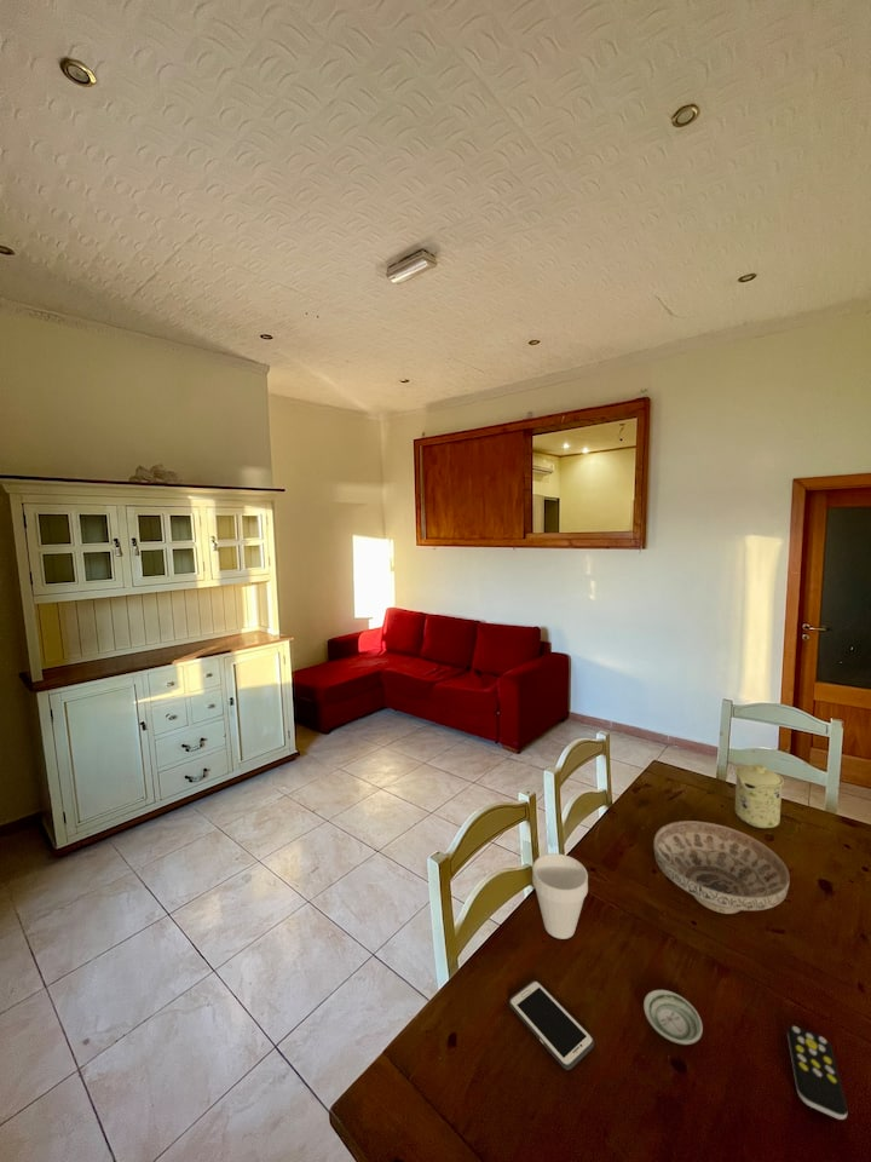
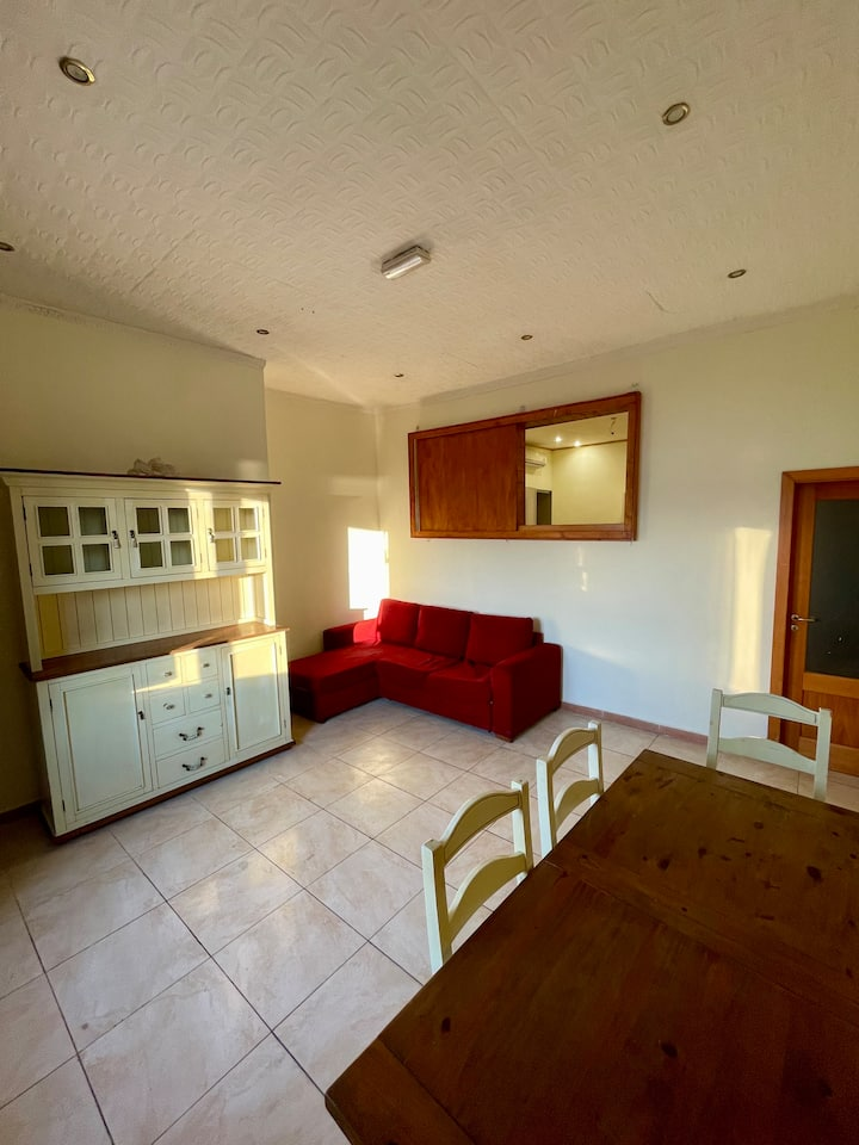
- cup (559, 898)
- remote control (814, 1068)
- saucer (671, 1019)
- cell phone (549, 1022)
- mug (758, 793)
- decorative bowl (716, 875)
